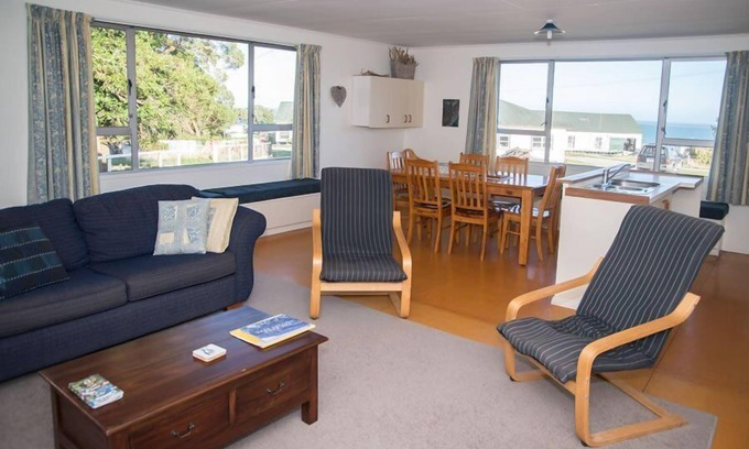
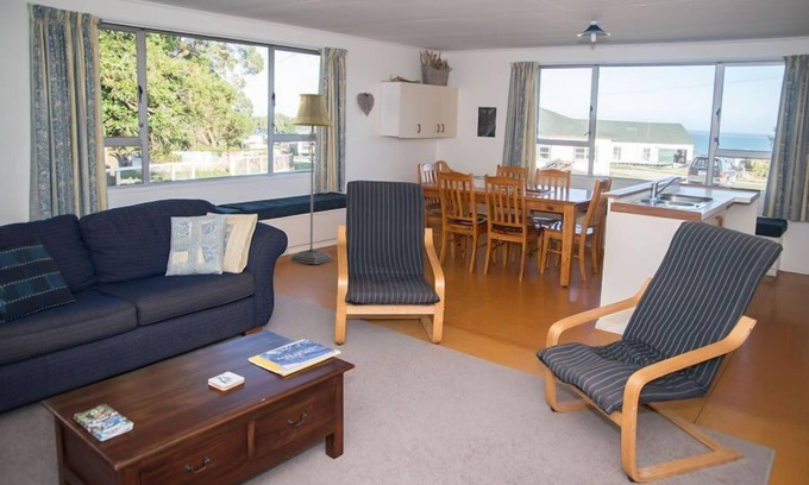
+ floor lamp (312, 178)
